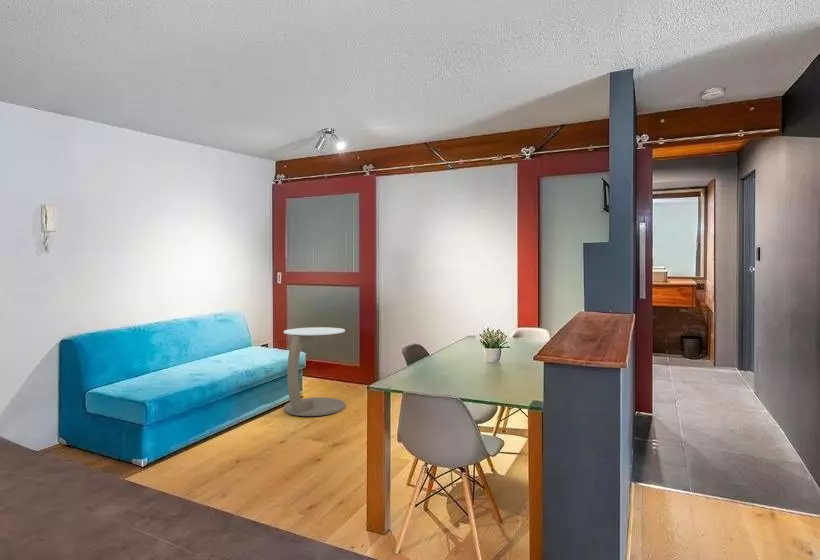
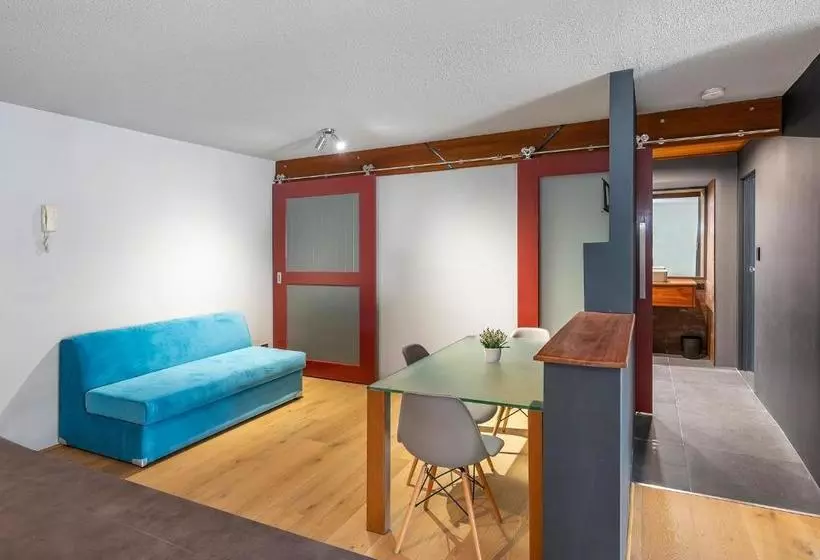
- side table (298, 369)
